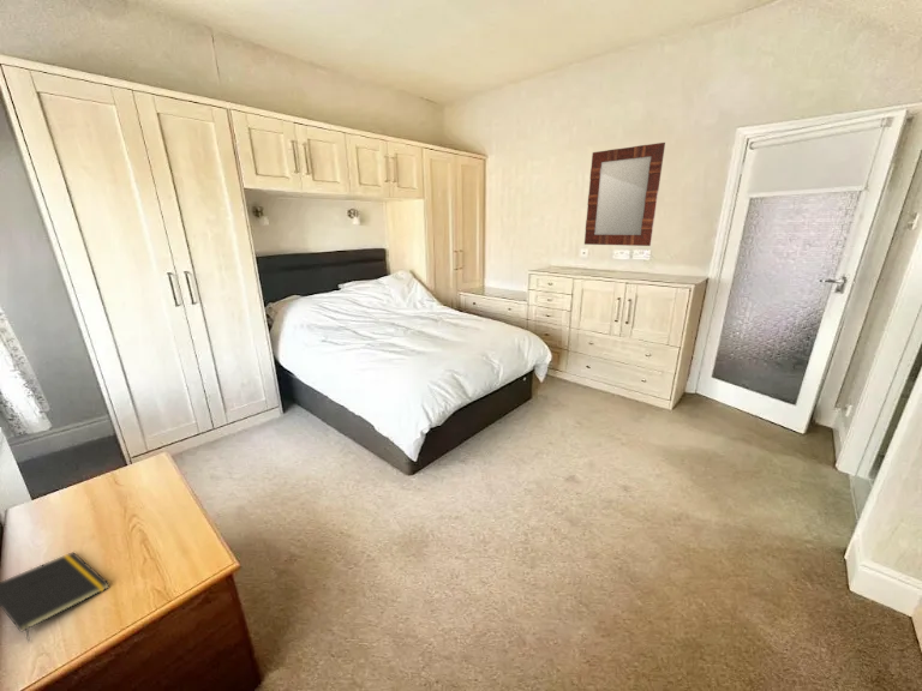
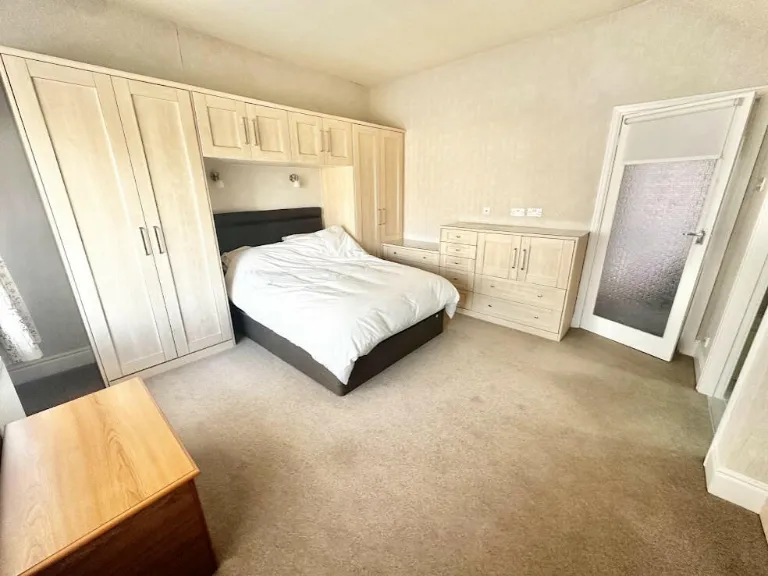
- home mirror (621, 198)
- notepad (49, 587)
